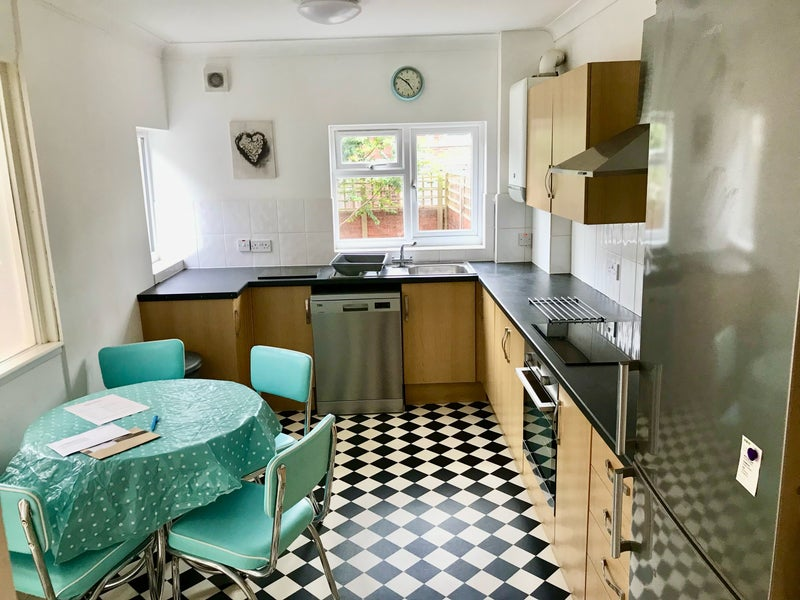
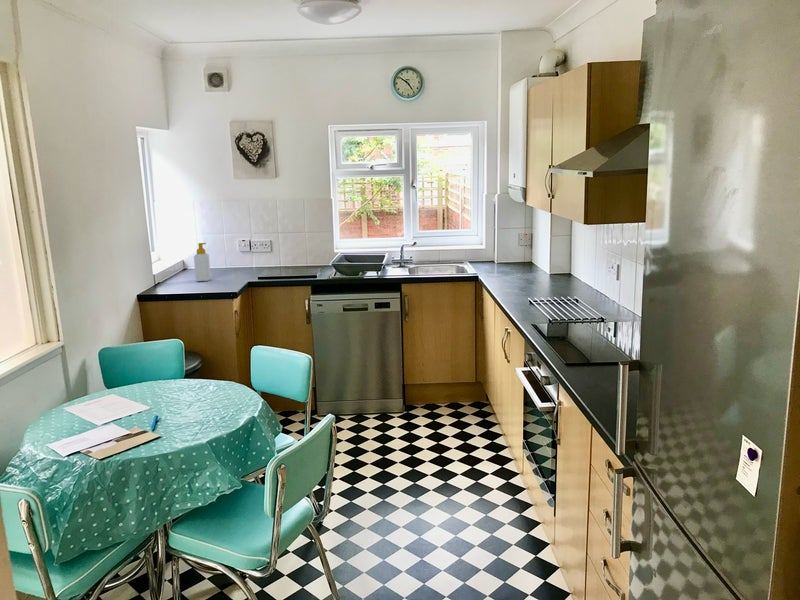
+ soap bottle (201, 261)
